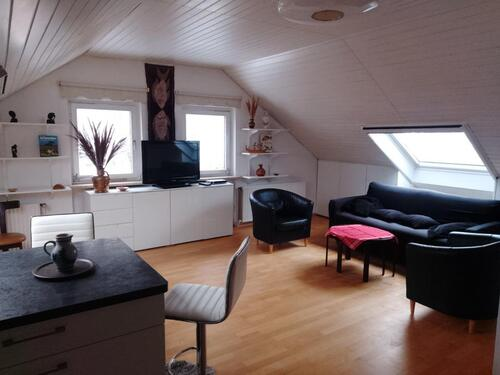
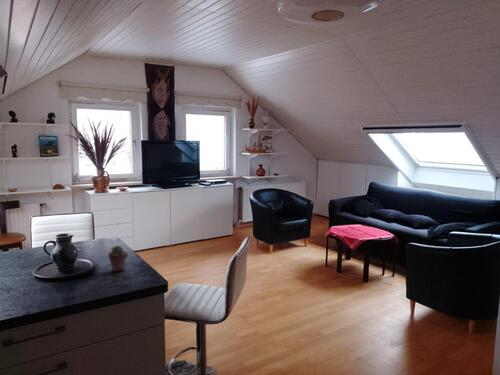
+ potted succulent (118, 257)
